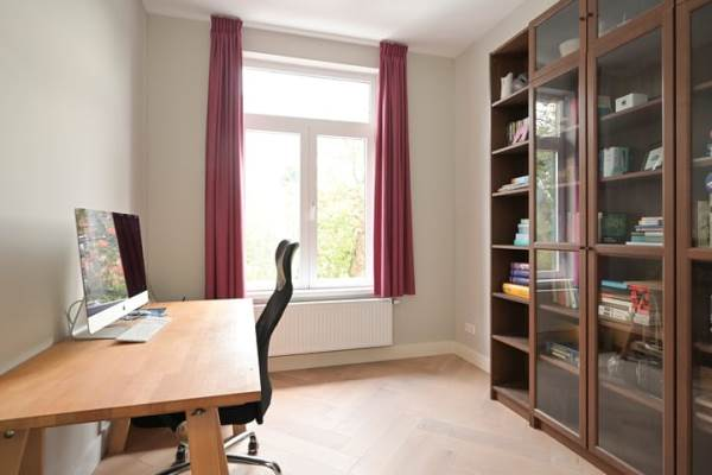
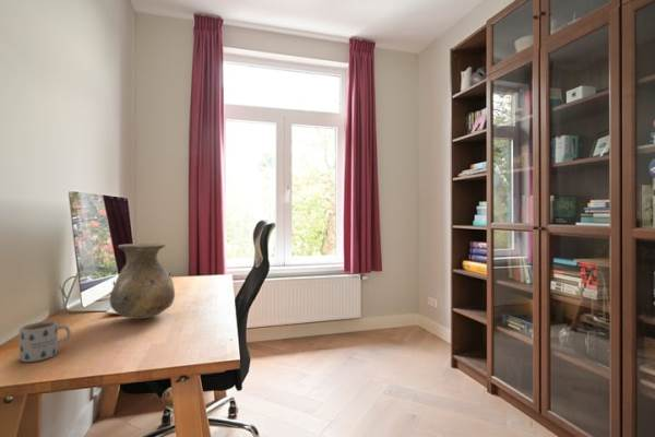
+ vase (143, 281)
+ mug (46, 339)
